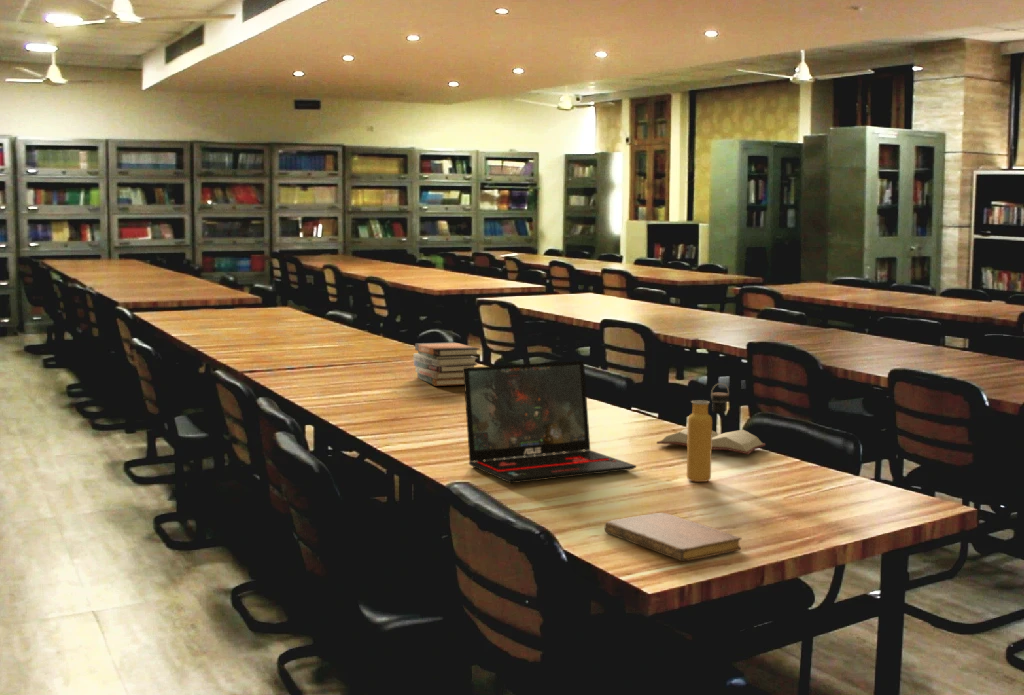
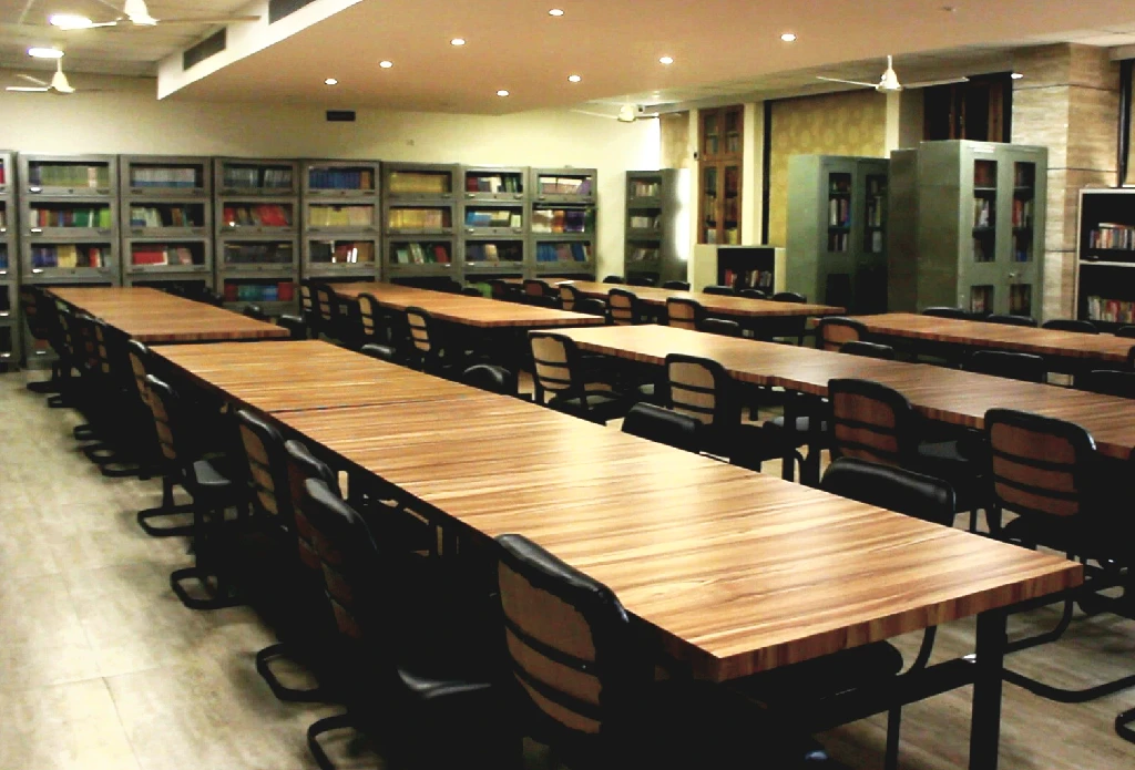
- laptop (548, 418)
- water bottle (708, 431)
- book stack (445, 363)
- notebook (671, 535)
- hardback book (712, 438)
